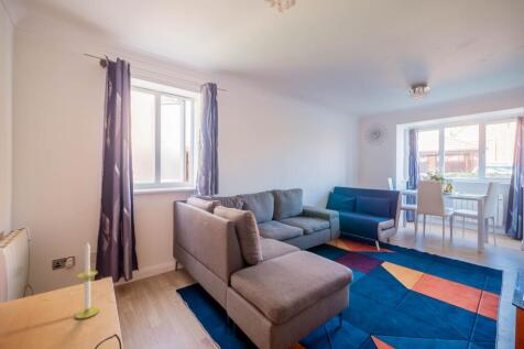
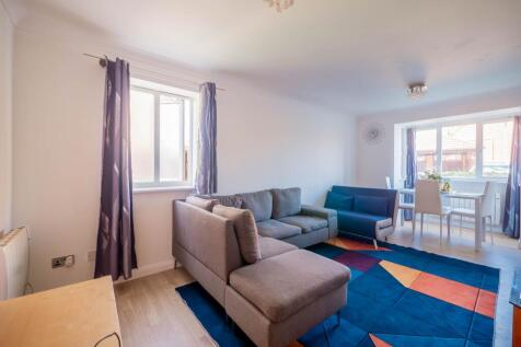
- candle (87, 276)
